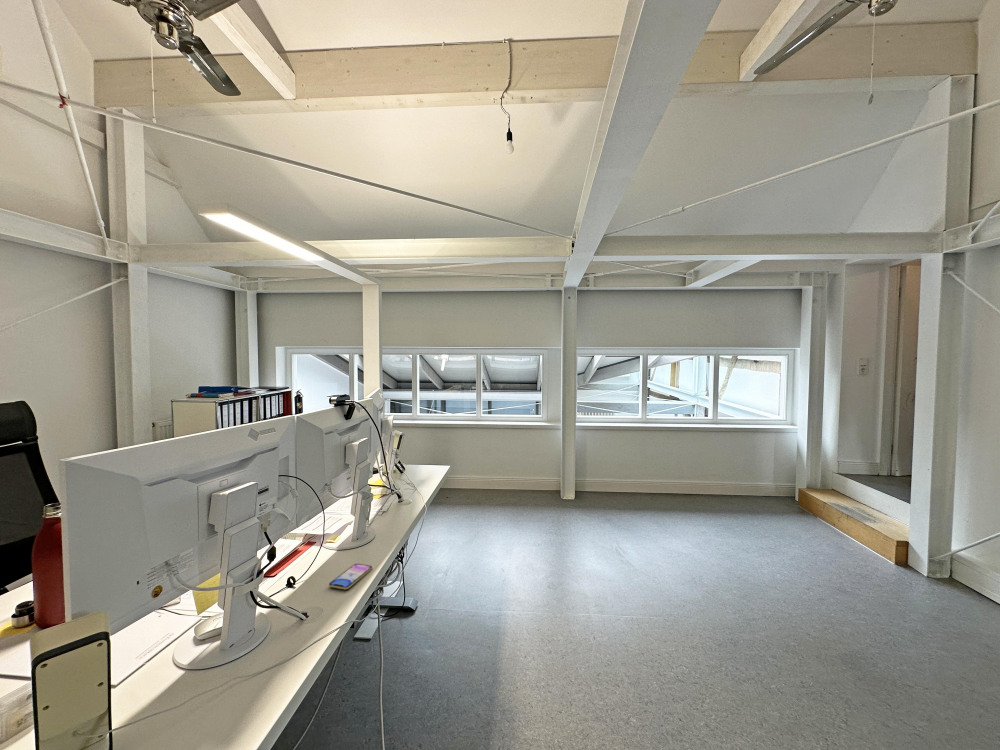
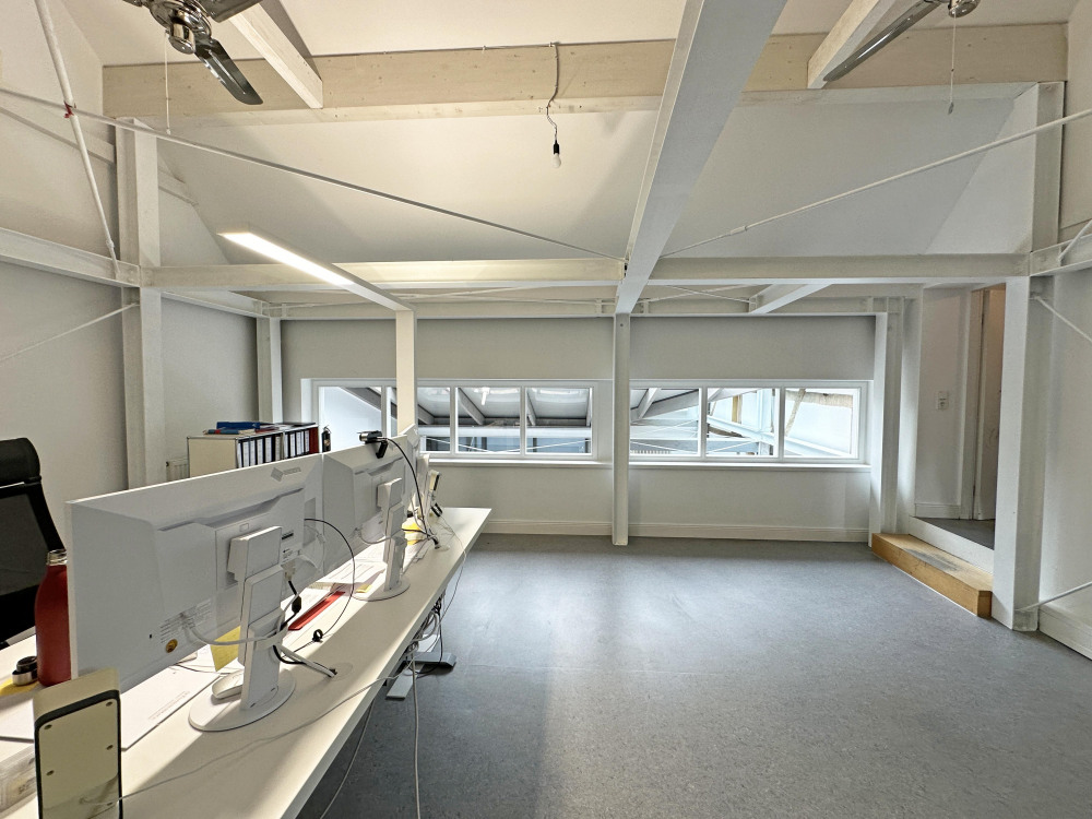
- smartphone (351, 575)
